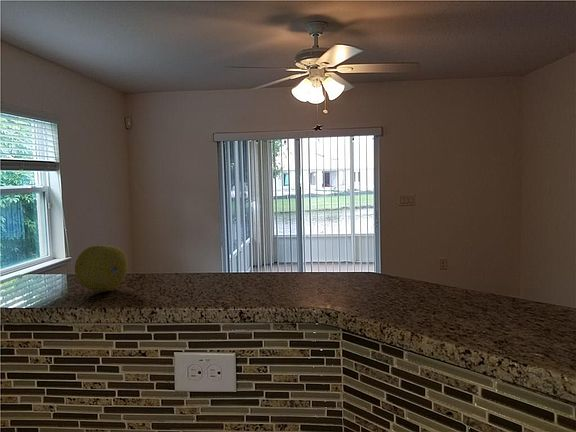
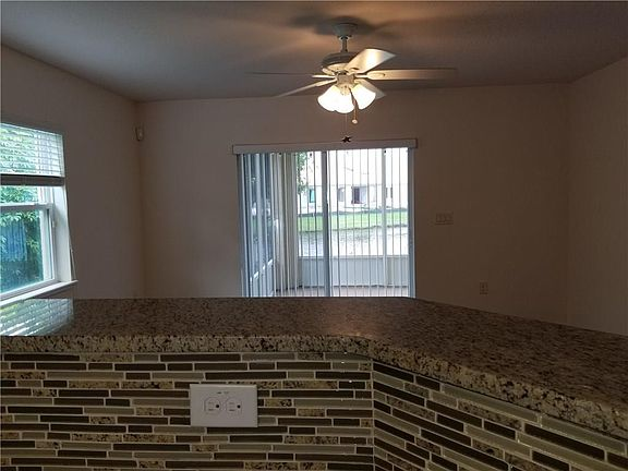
- fruit (102, 267)
